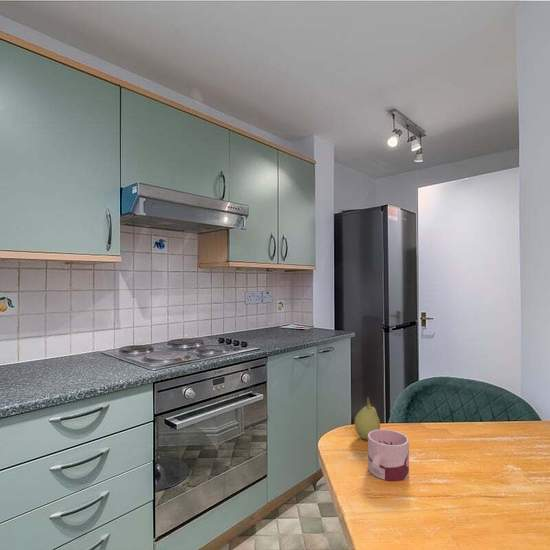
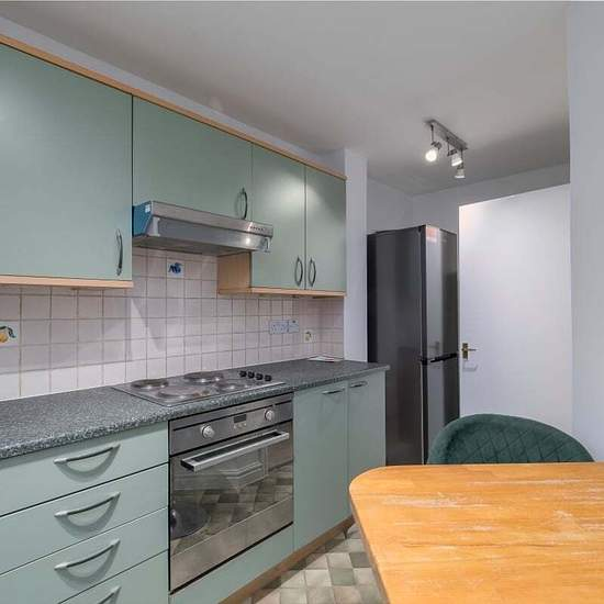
- fruit (367, 416)
- mug (385, 455)
